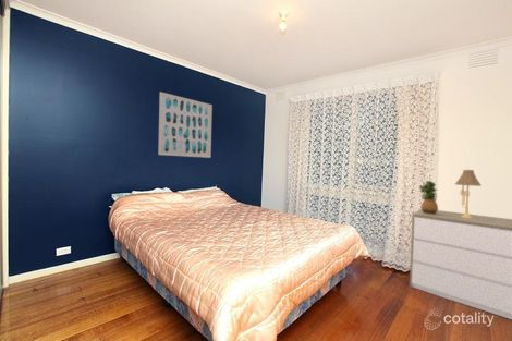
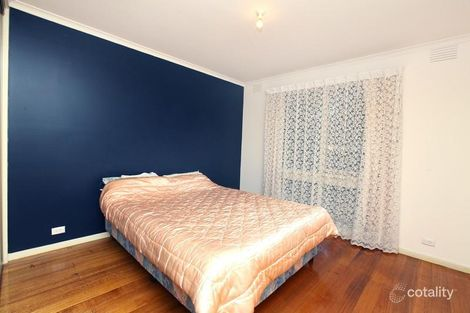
- dresser (464, 255)
- table lamp (467, 192)
- wall art (187, 127)
- potted plant (428, 196)
